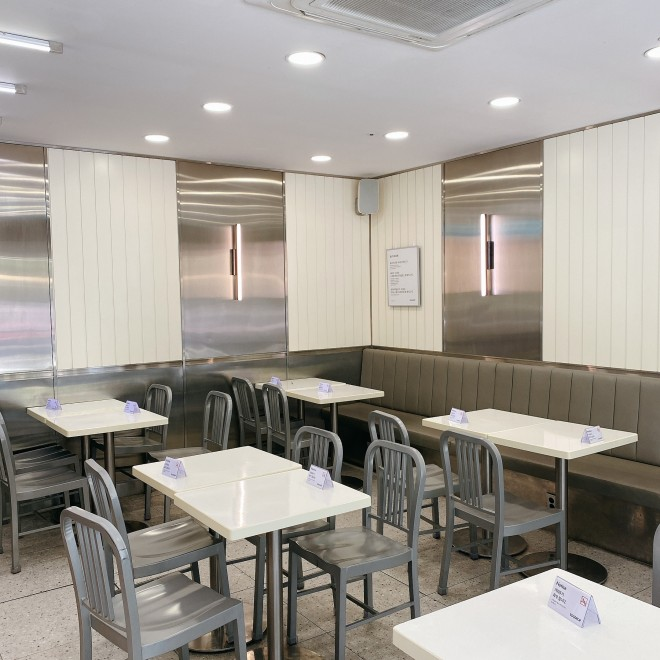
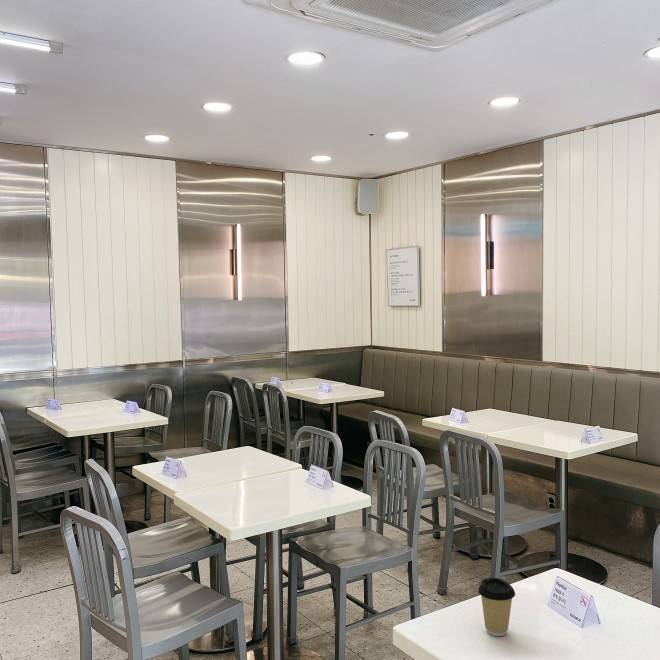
+ coffee cup (496, 607)
